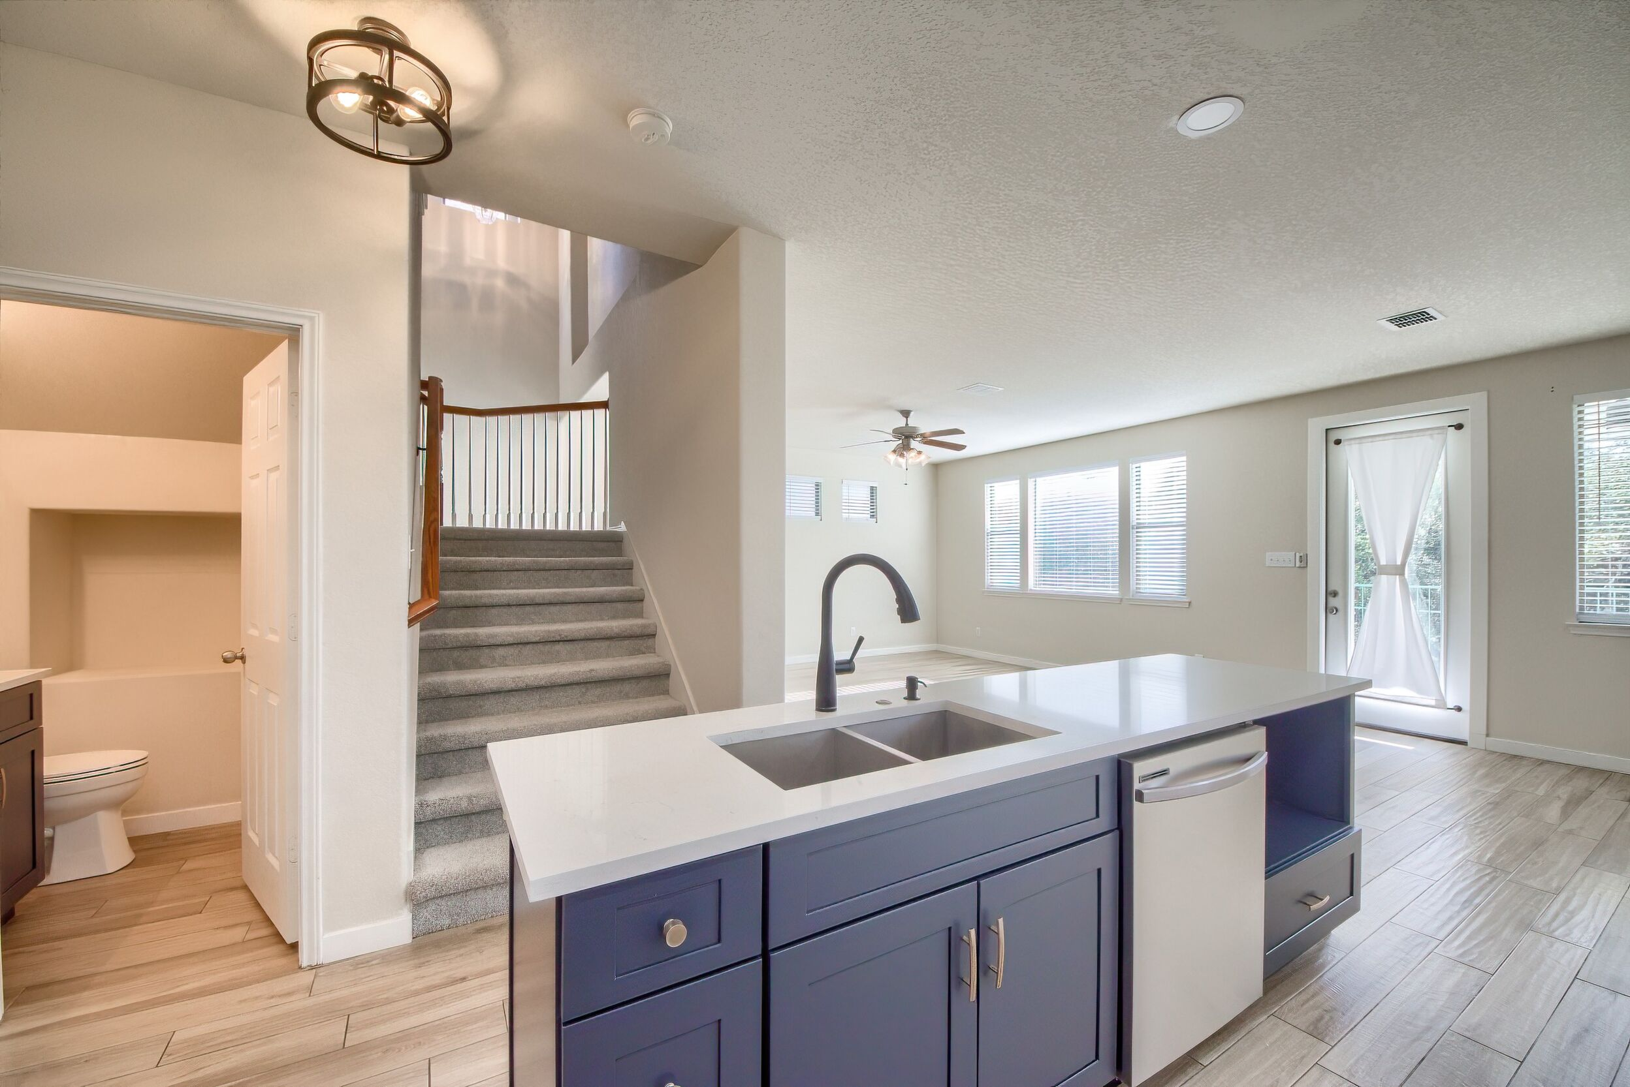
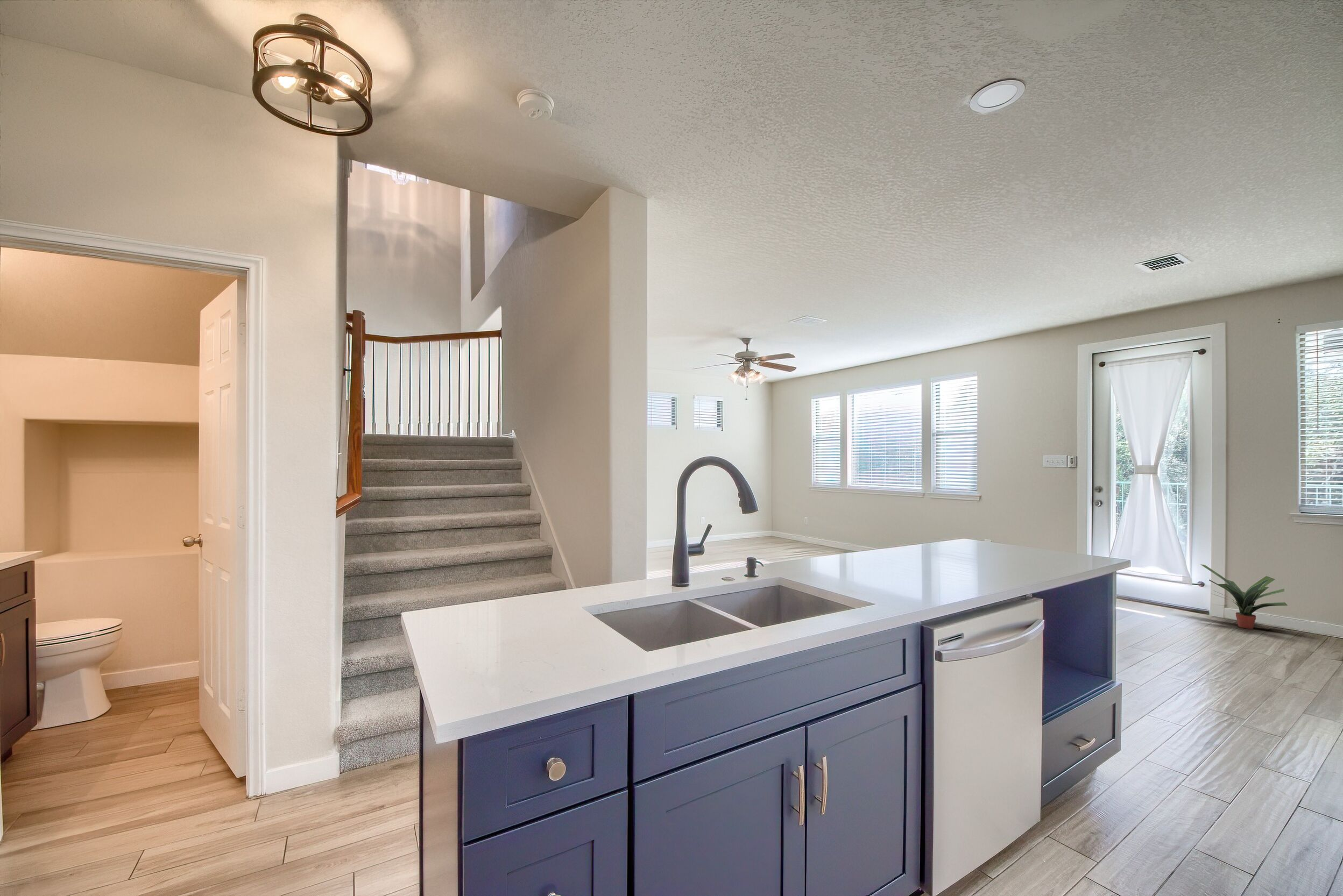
+ potted plant (1241, 598)
